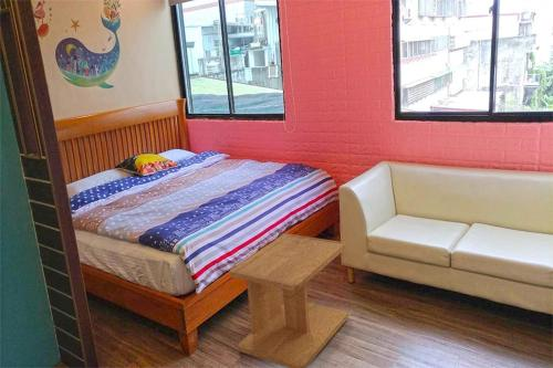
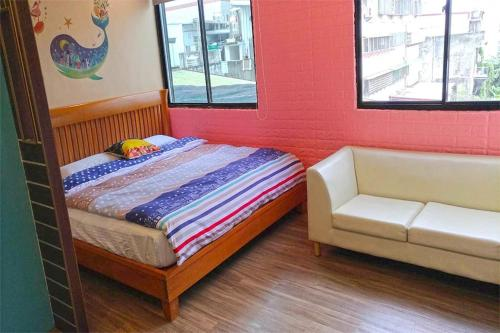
- side table (292, 296)
